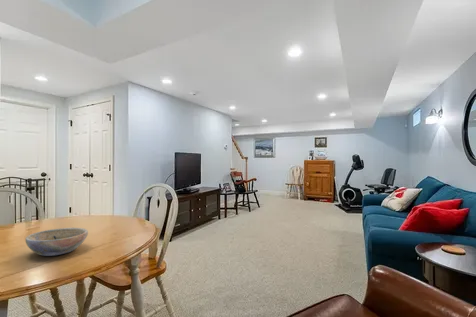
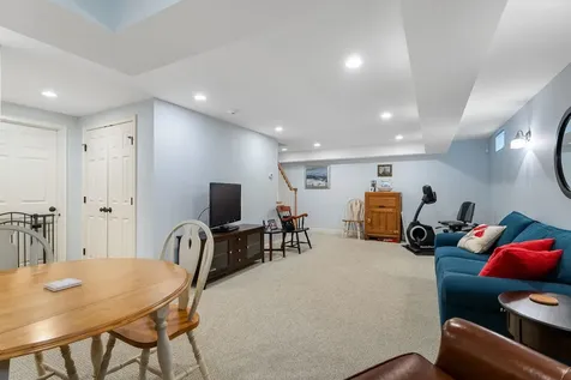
- bowl (58, 242)
